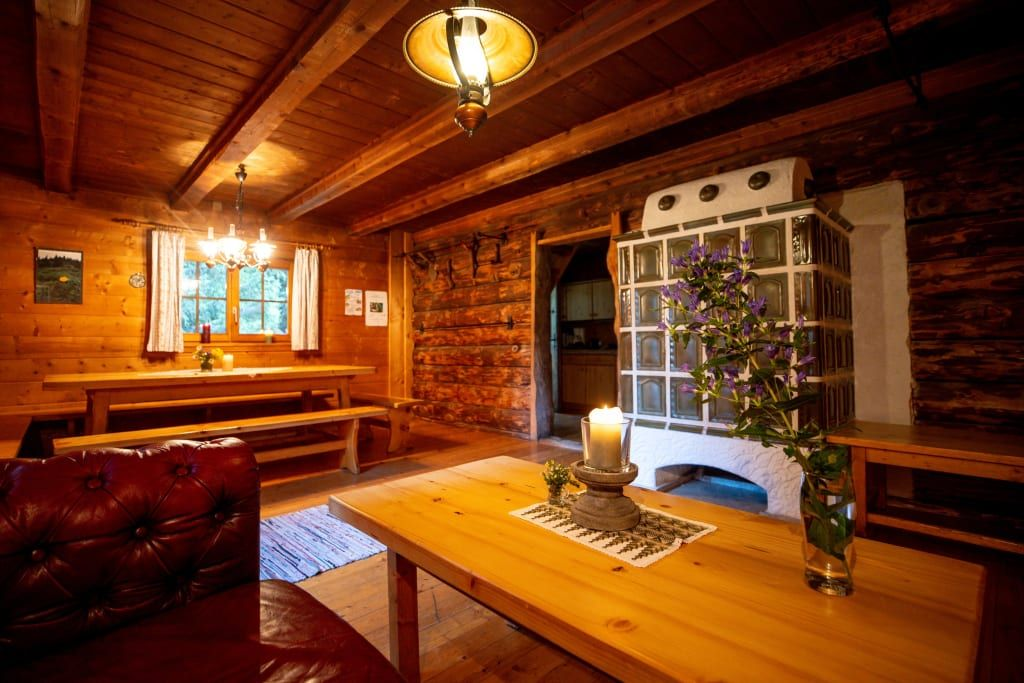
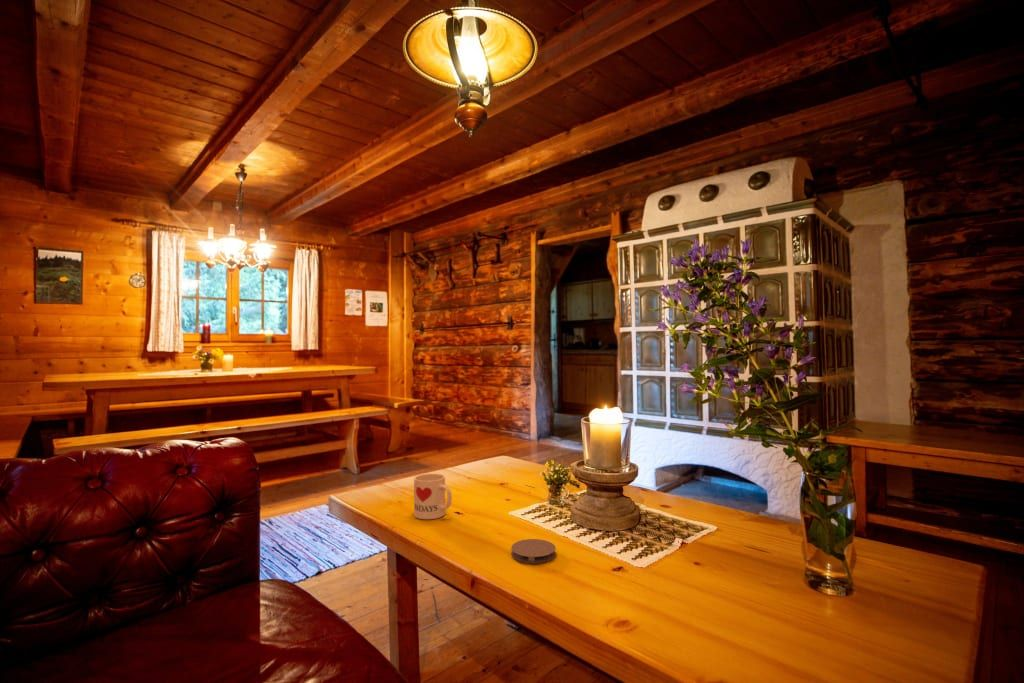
+ coaster (533, 550)
+ mug (434, 496)
